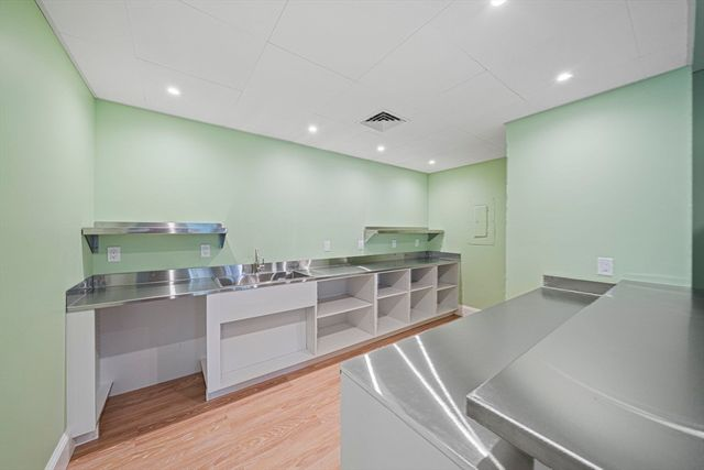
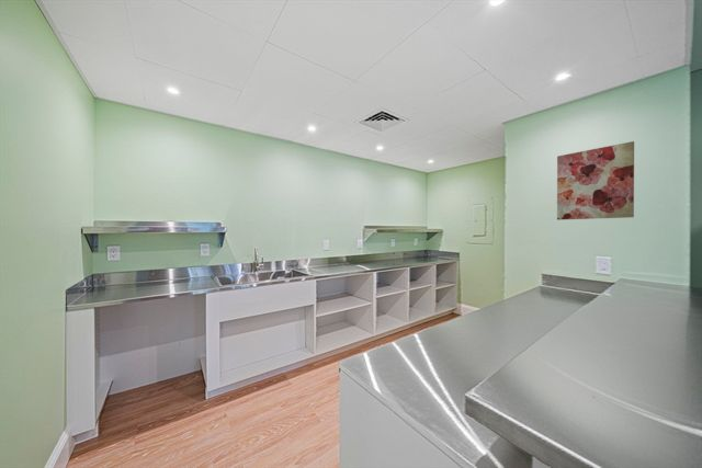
+ wall art (592, 184)
